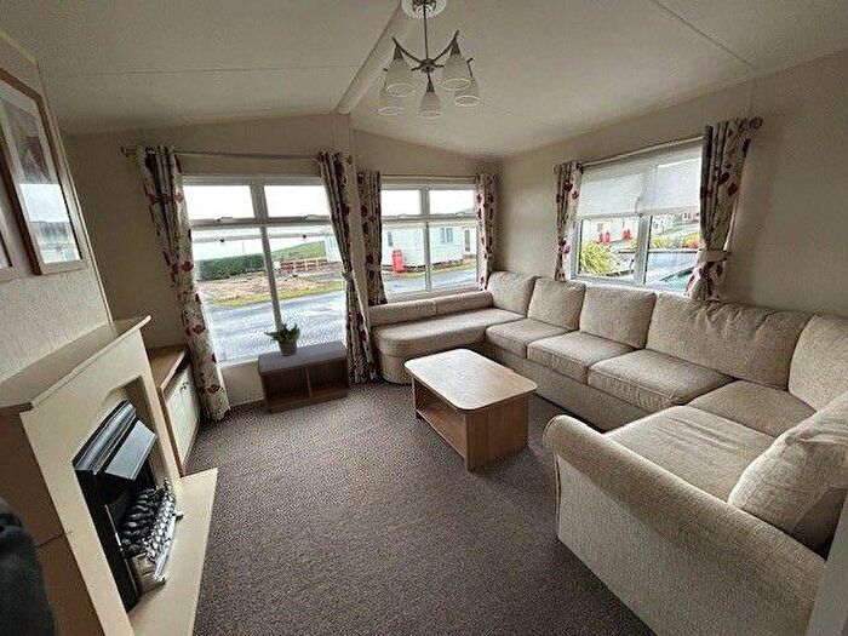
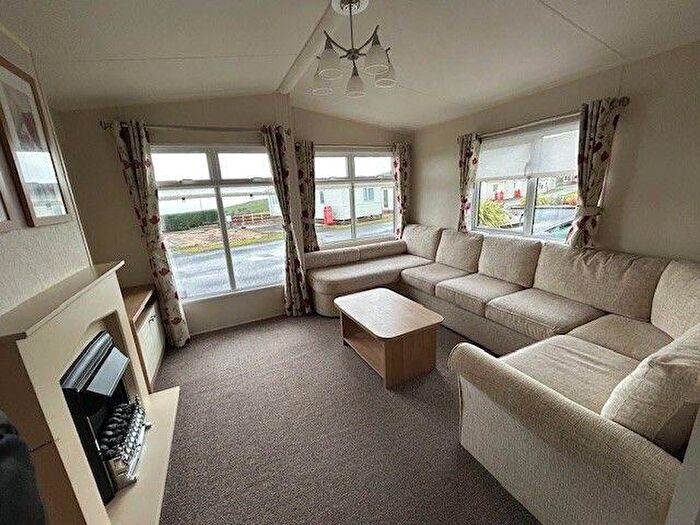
- potted plant (282, 338)
- bench (305, 374)
